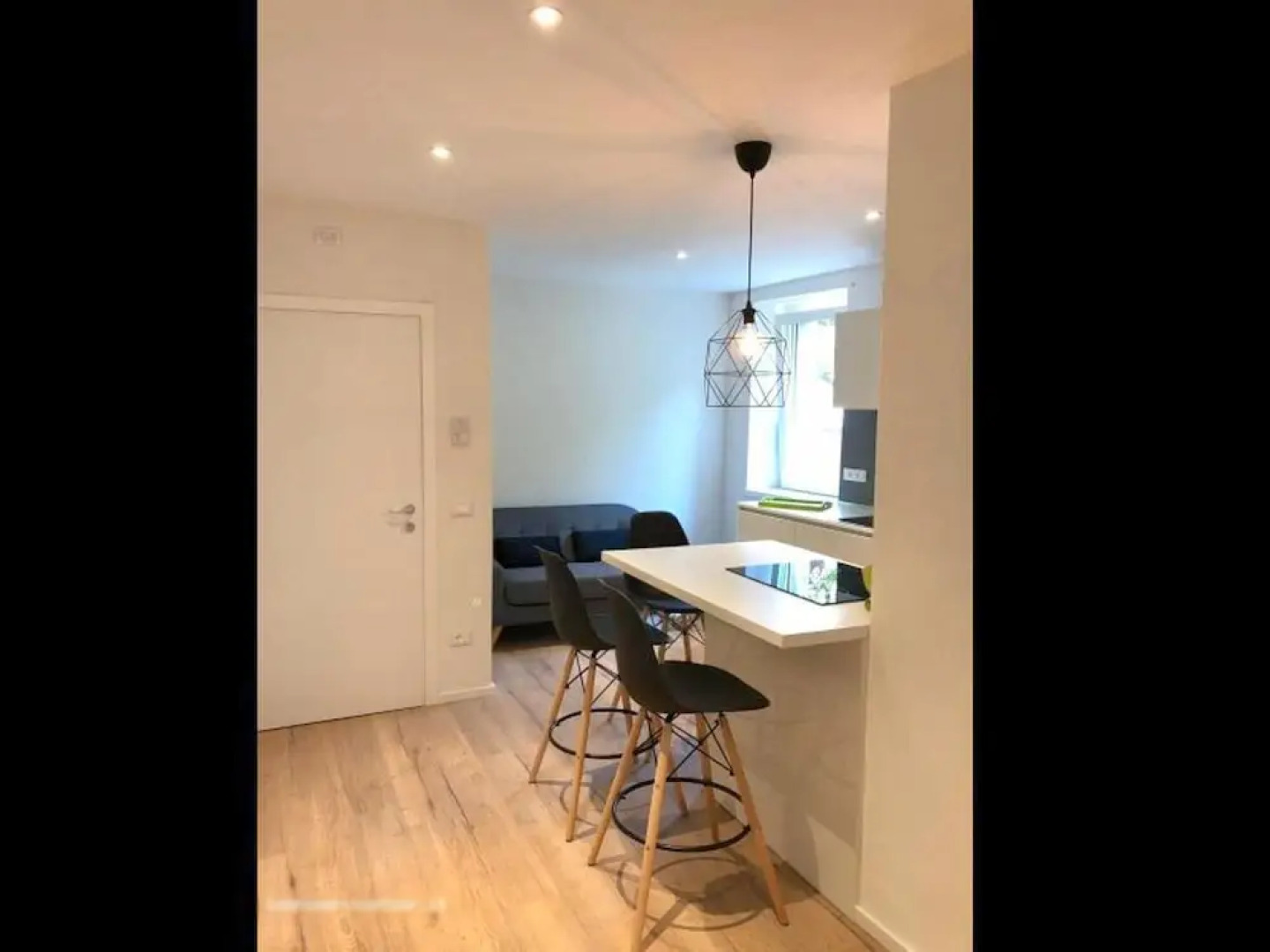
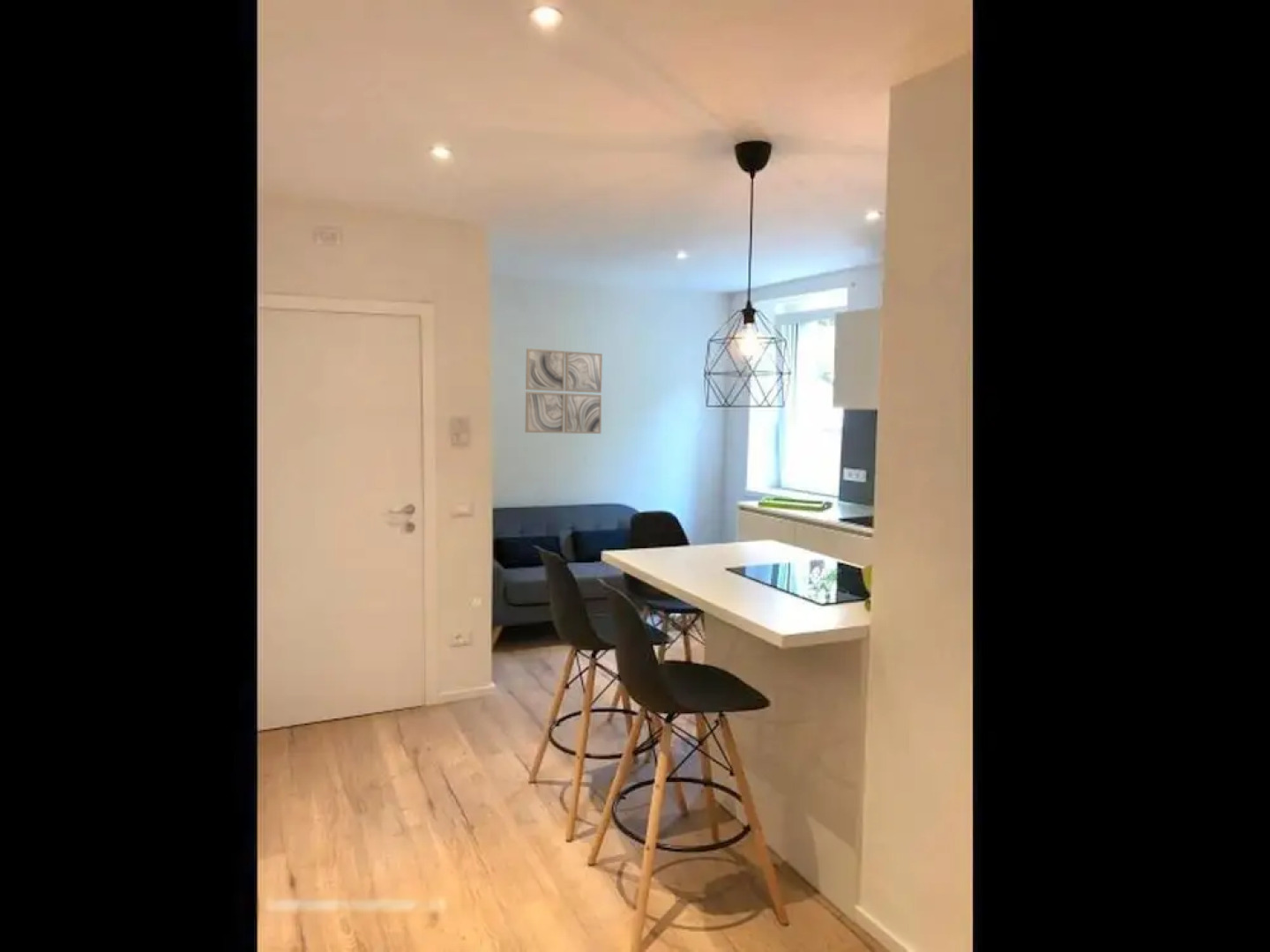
+ wall art (564, 393)
